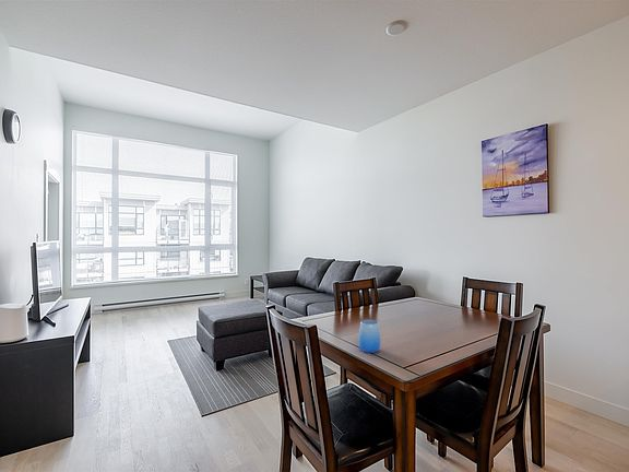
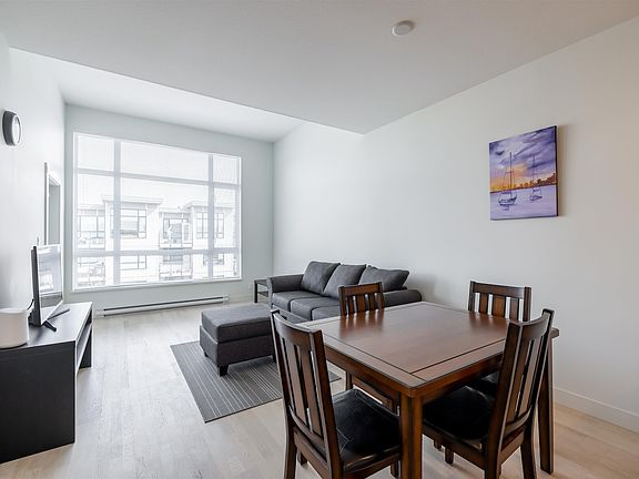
- cup (369, 335)
